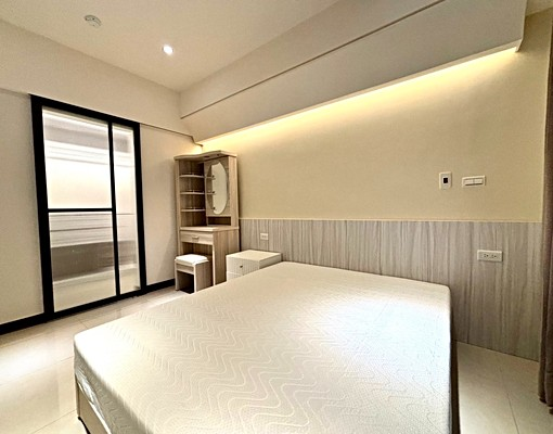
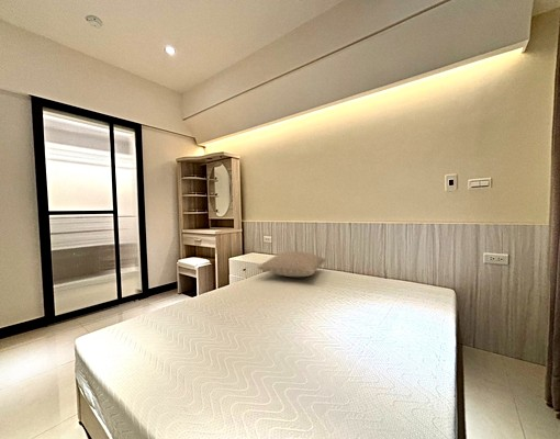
+ pillow (293, 263)
